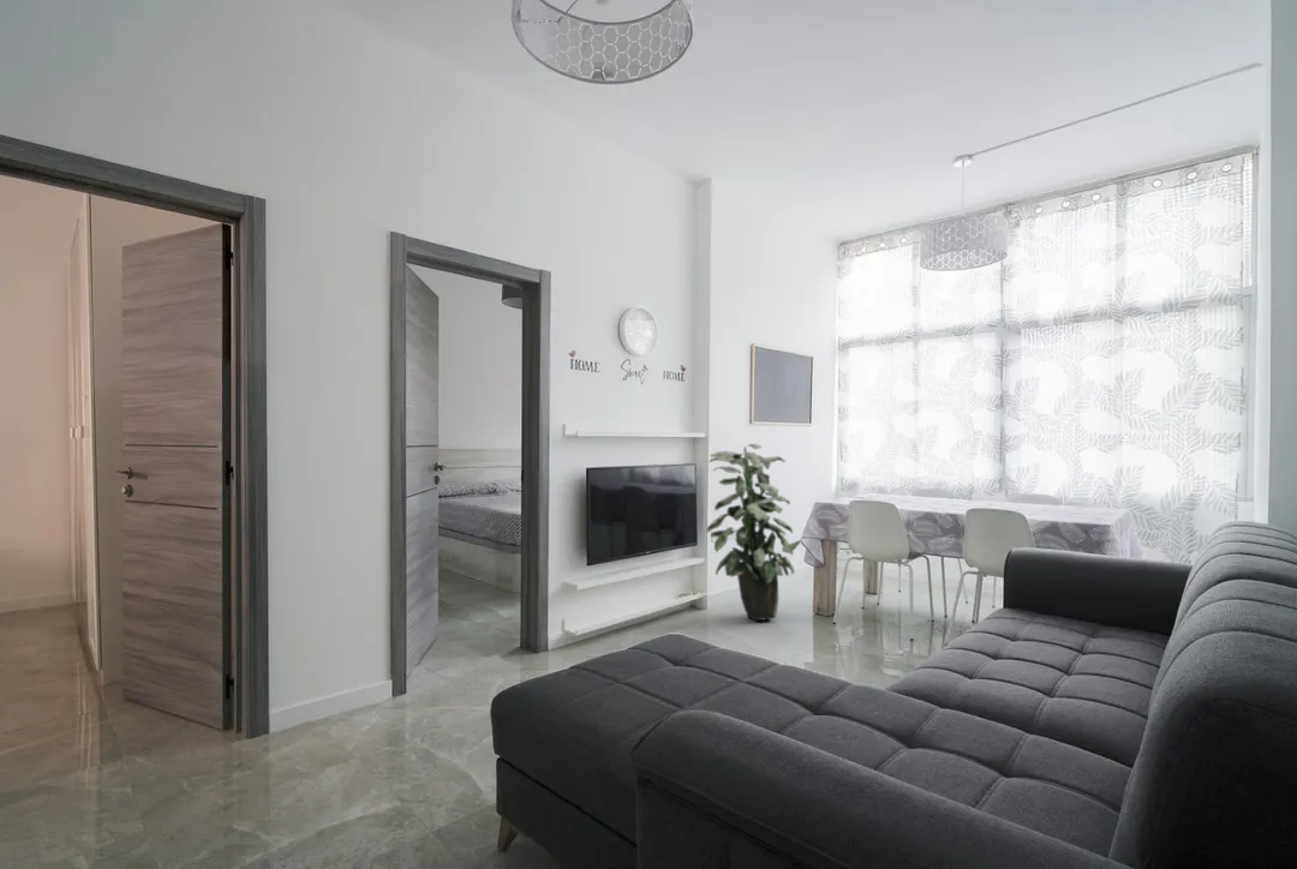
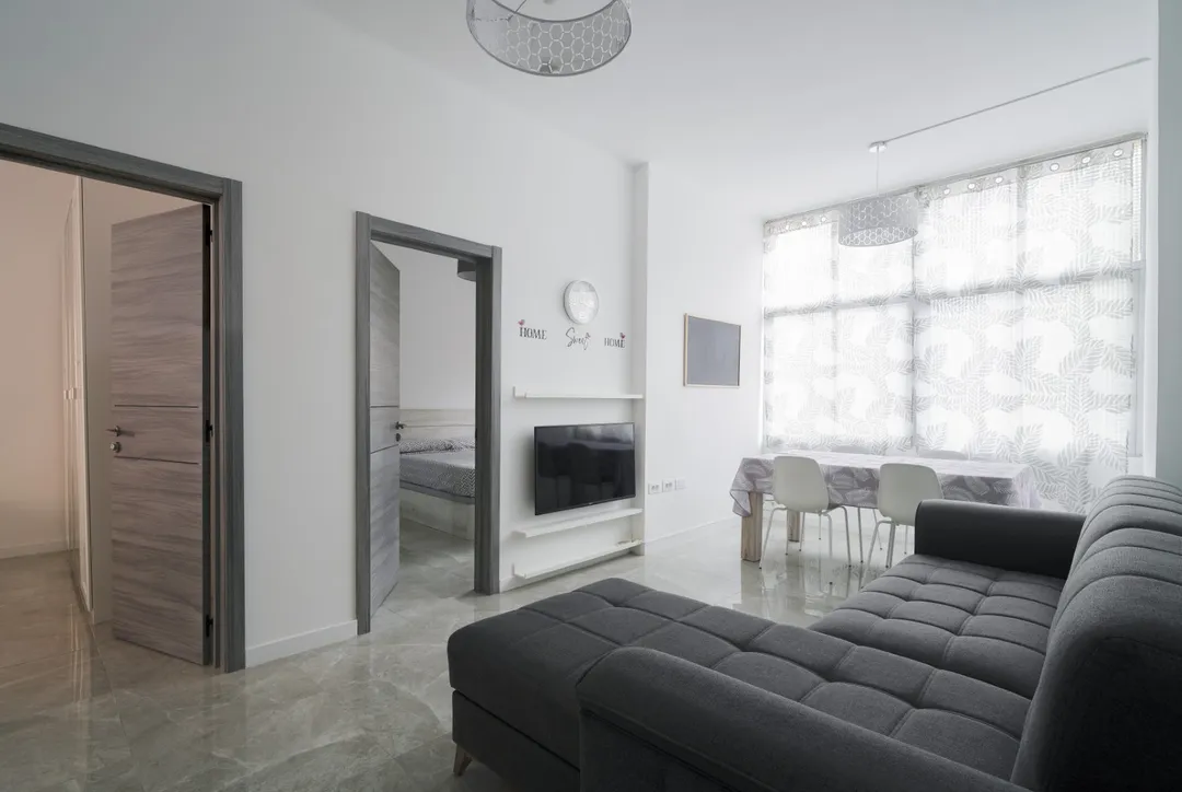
- indoor plant (751, 531)
